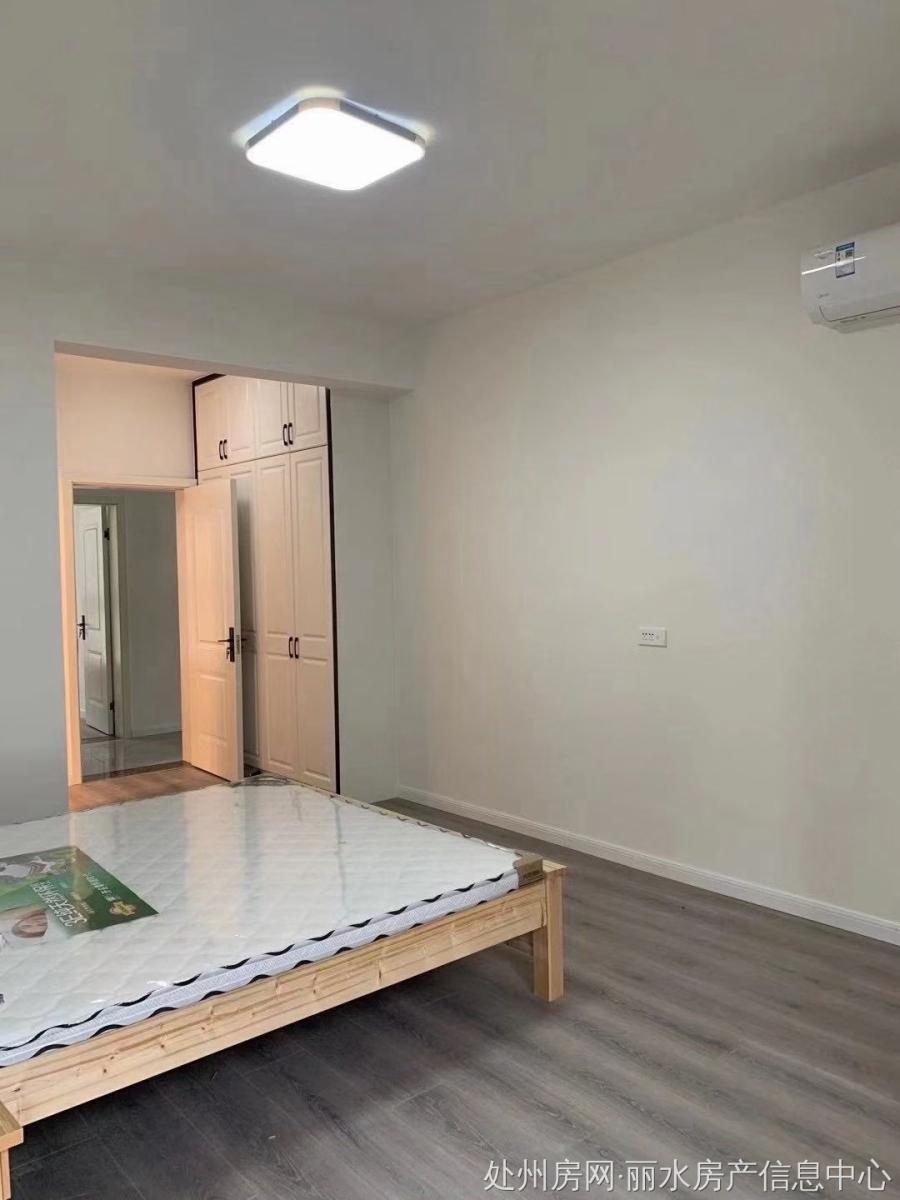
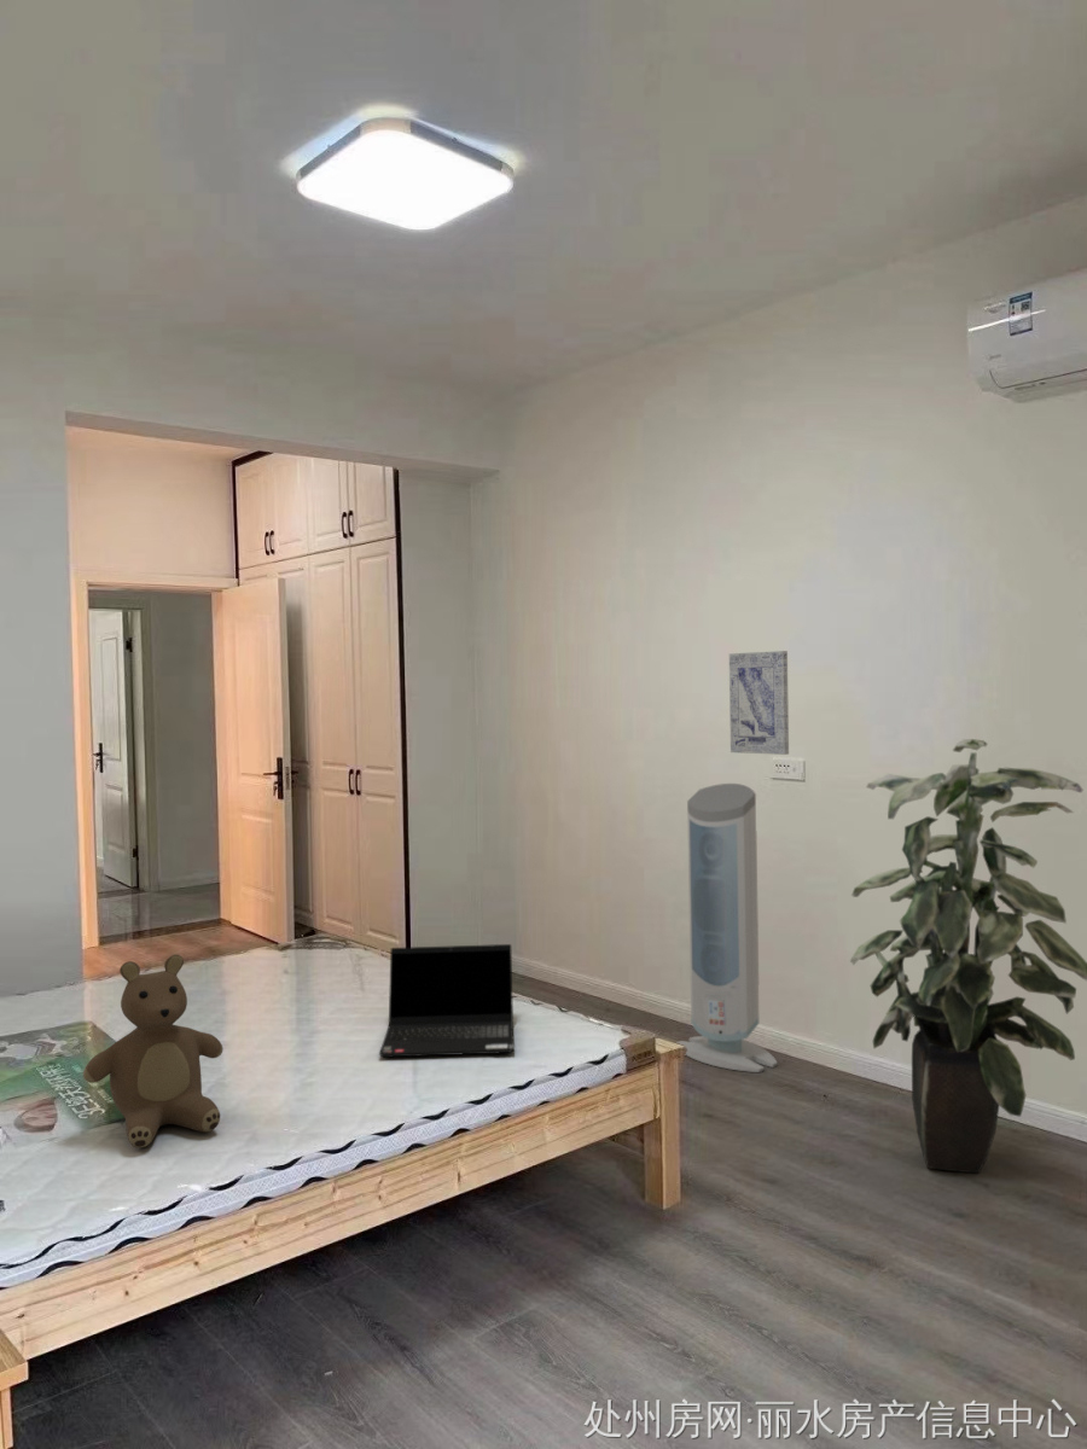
+ wall art (757, 703)
+ indoor plant (967, 956)
+ laptop computer (448, 999)
+ air purifier (722, 920)
+ teddy bear (161, 1044)
